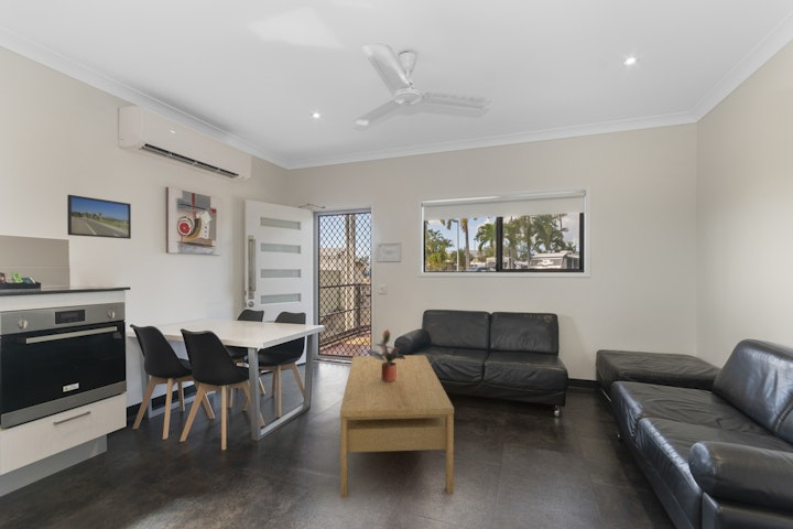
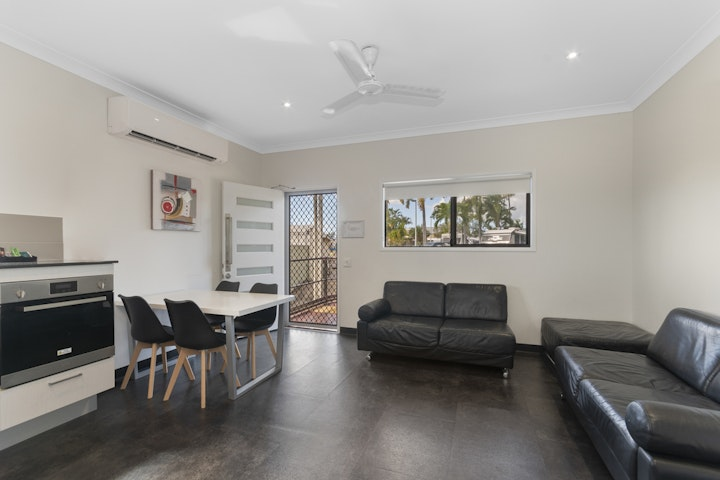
- potted plant (385, 356)
- coffee table (392, 410)
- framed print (101, 218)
